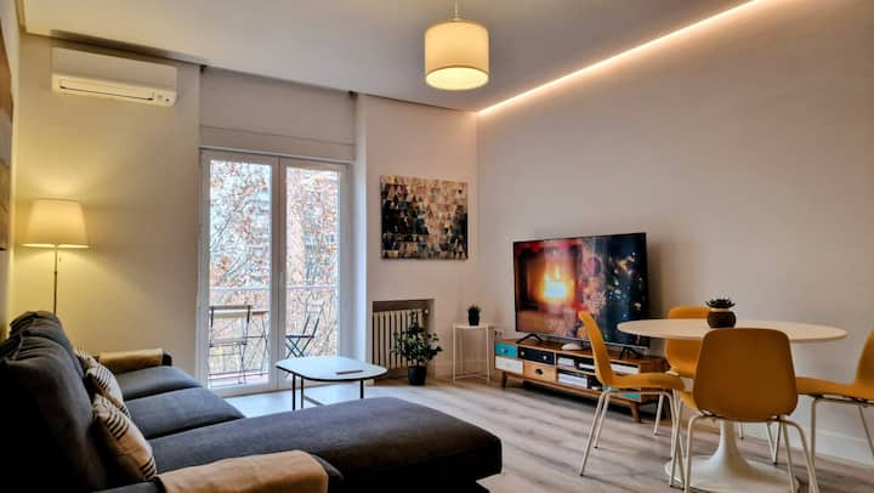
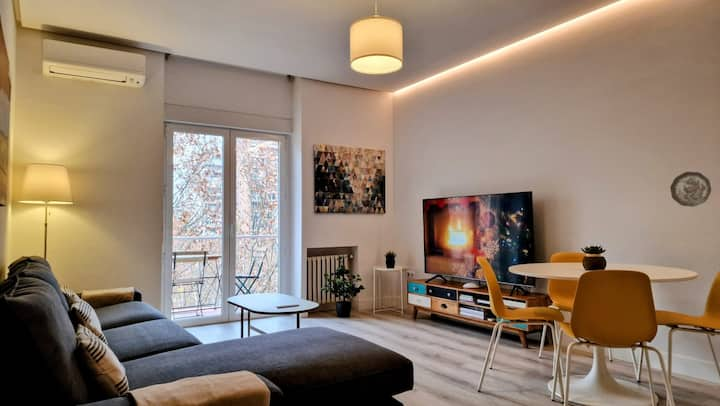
+ decorative plate (690, 189)
